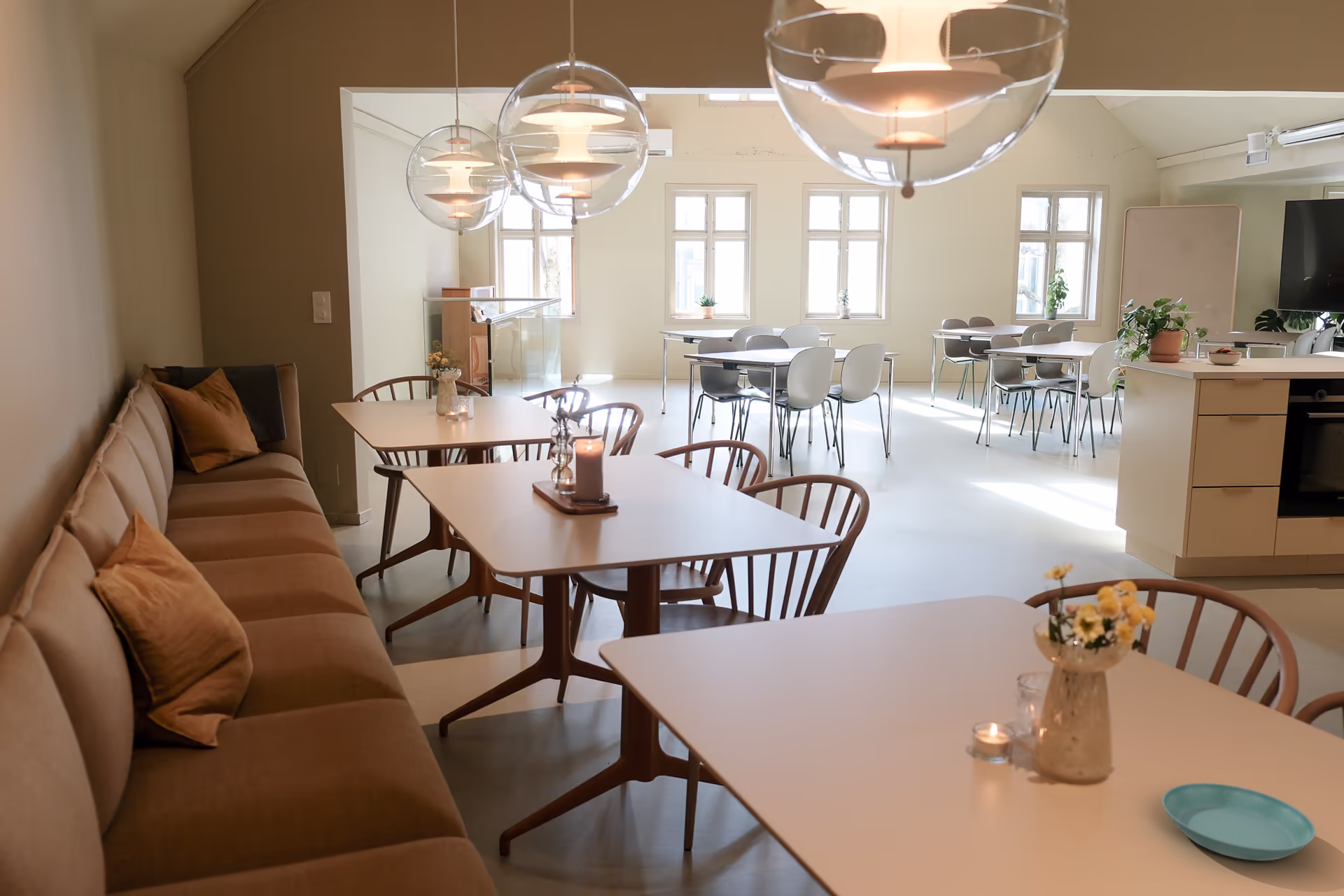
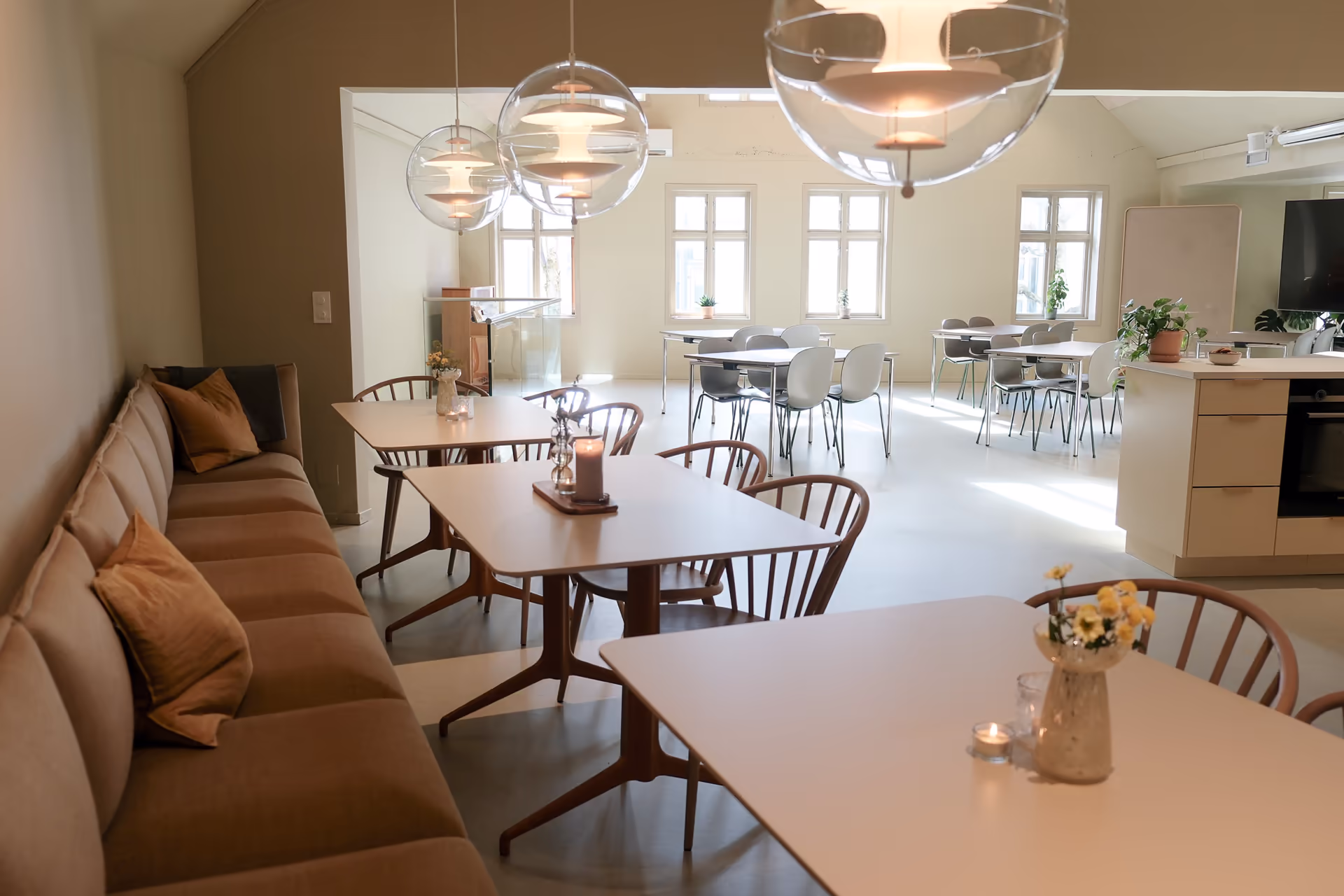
- saucer (1236, 824)
